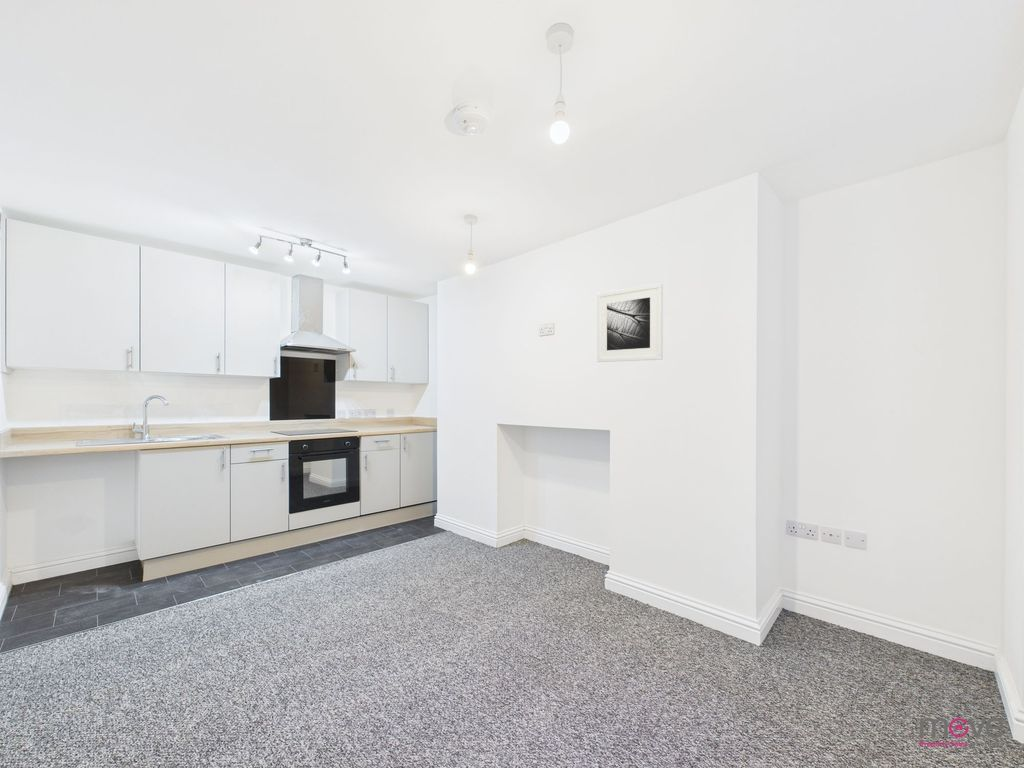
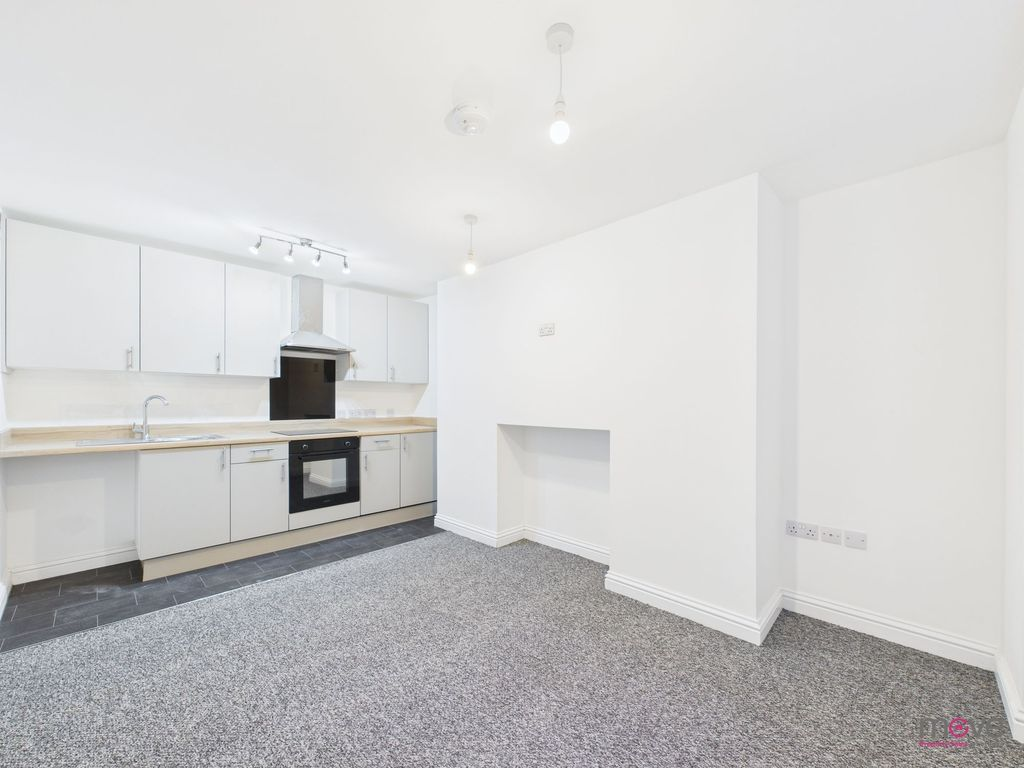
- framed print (628, 324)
